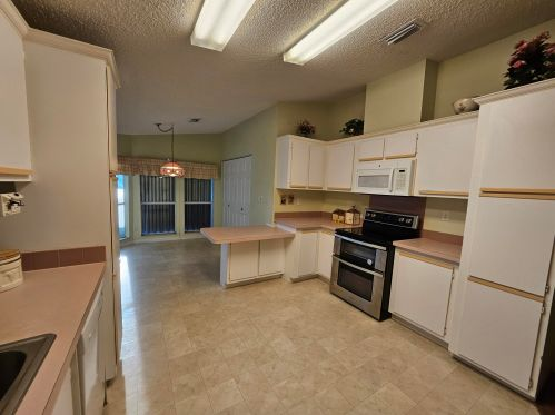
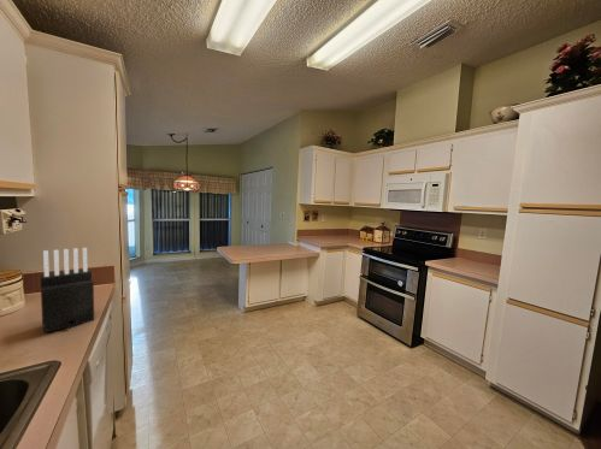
+ knife block (67, 286)
